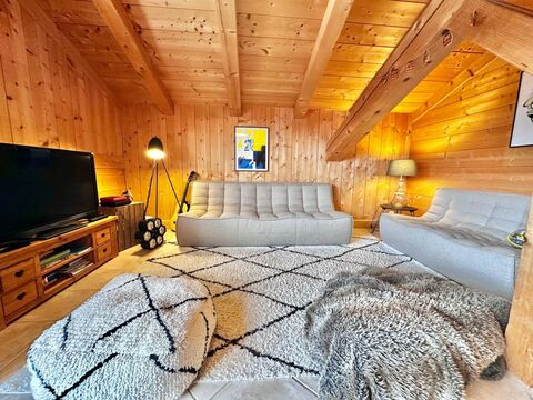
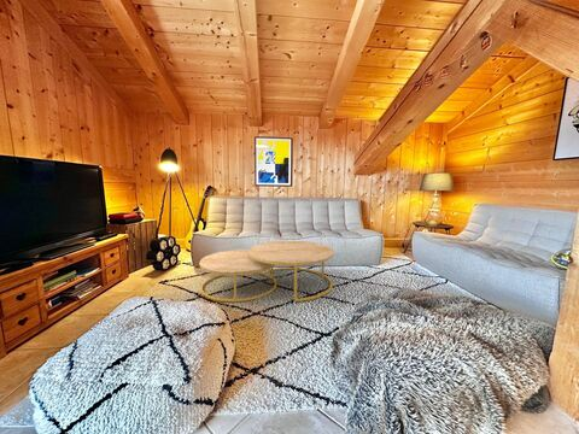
+ coffee table (268, 266)
